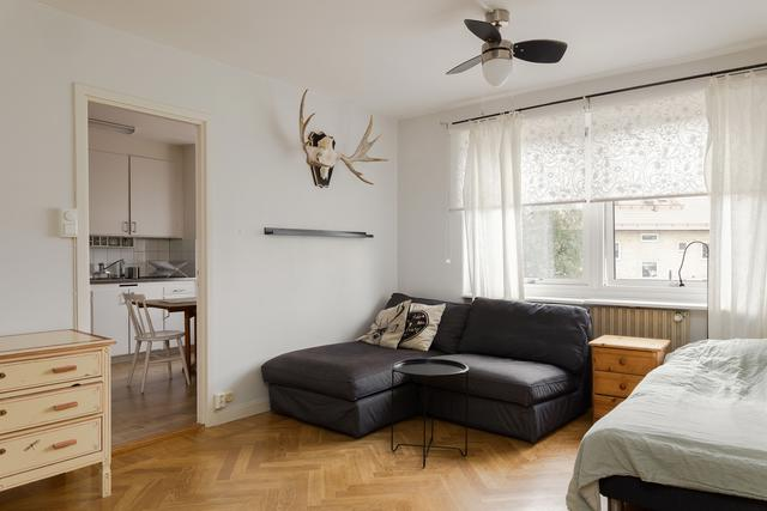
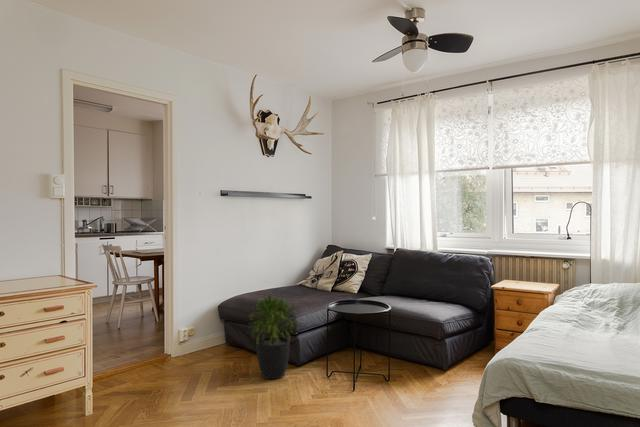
+ potted plant (272, 333)
